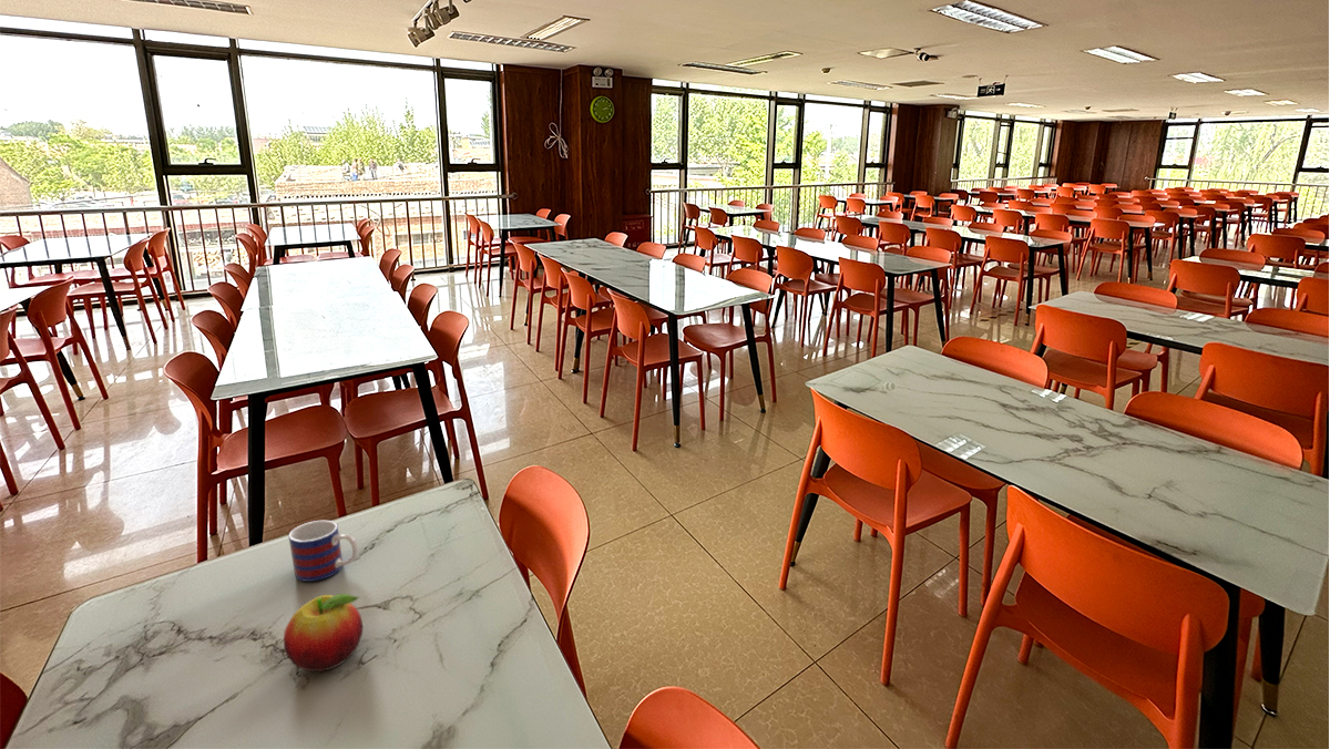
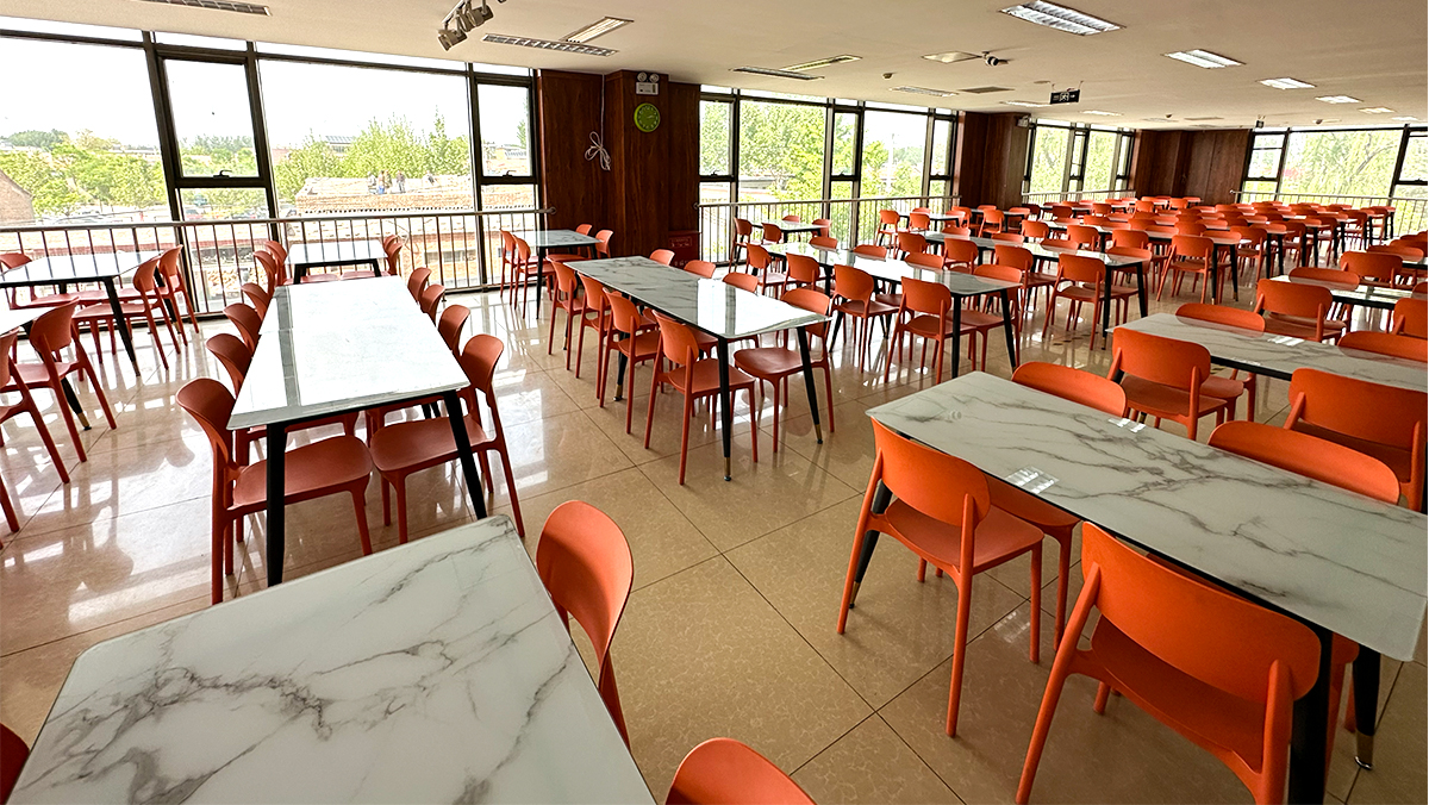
- mug (326, 551)
- fruit (324, 629)
